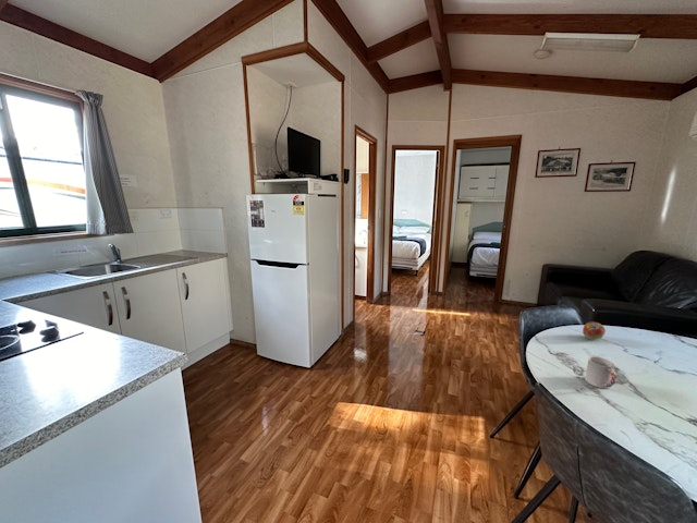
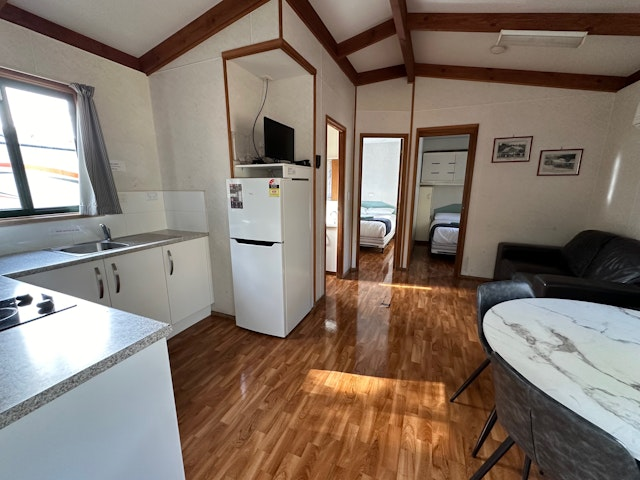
- fruit (592, 330)
- cup (602, 374)
